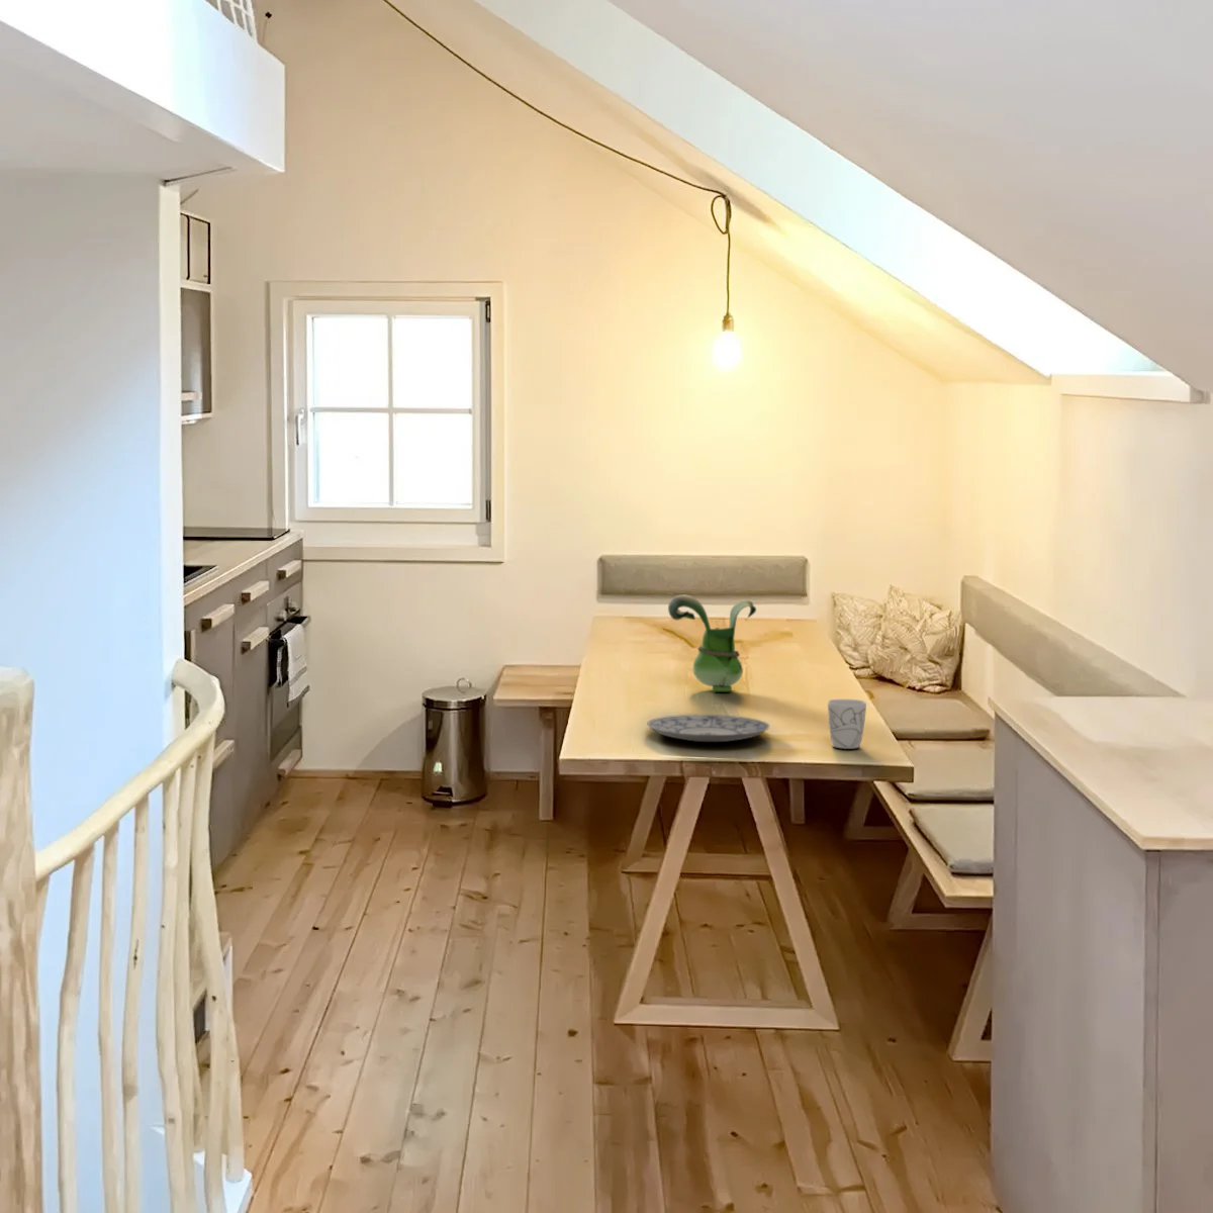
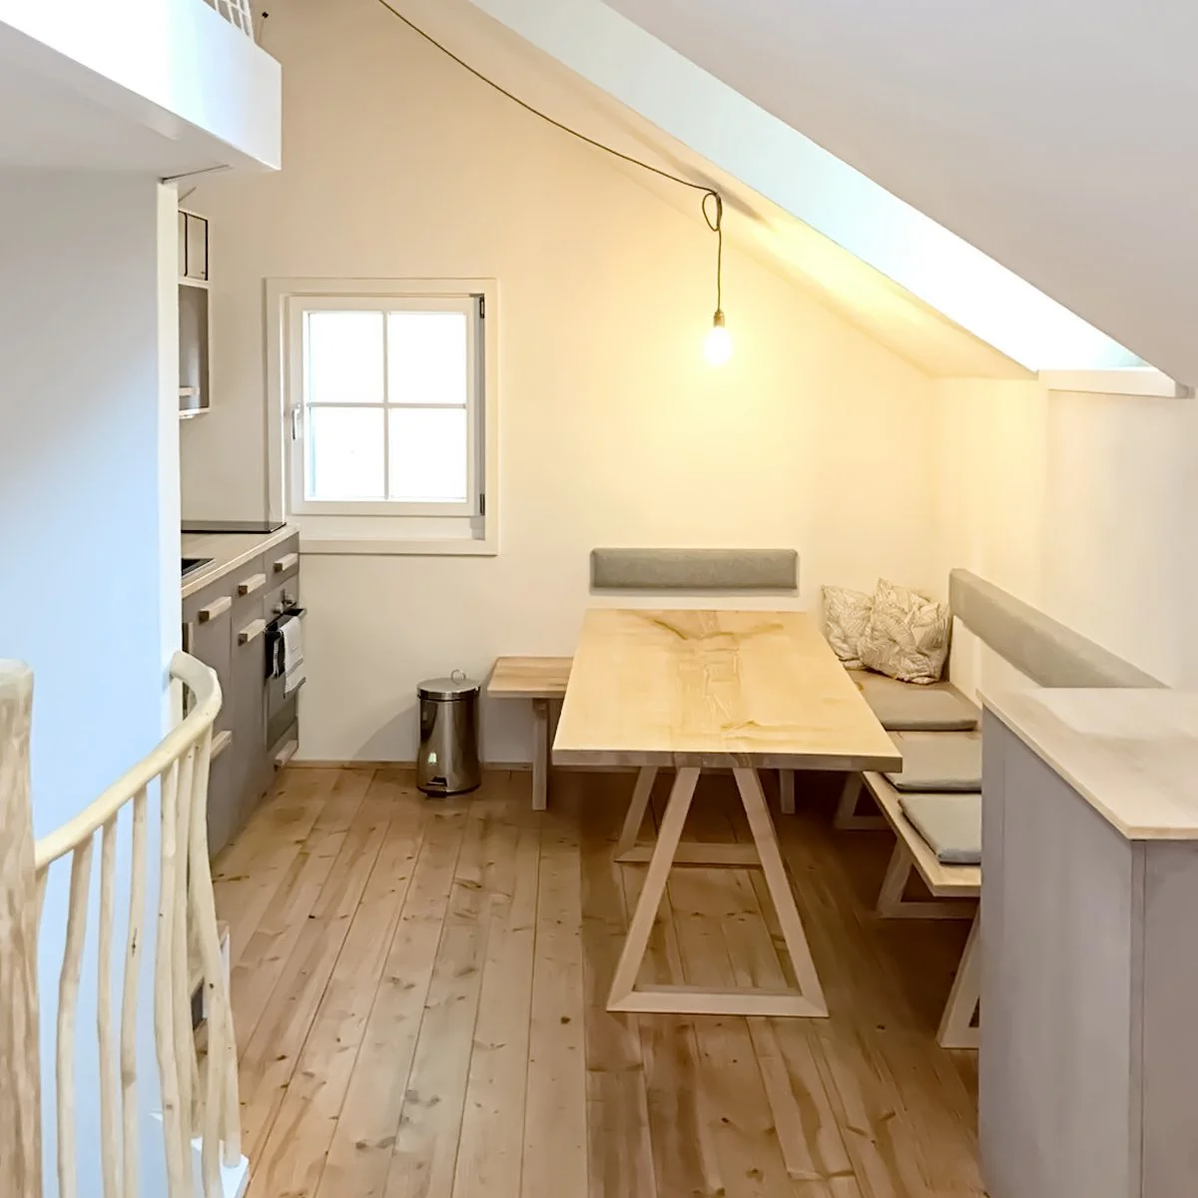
- toy figurine (712, 643)
- mug (844, 723)
- plate (708, 730)
